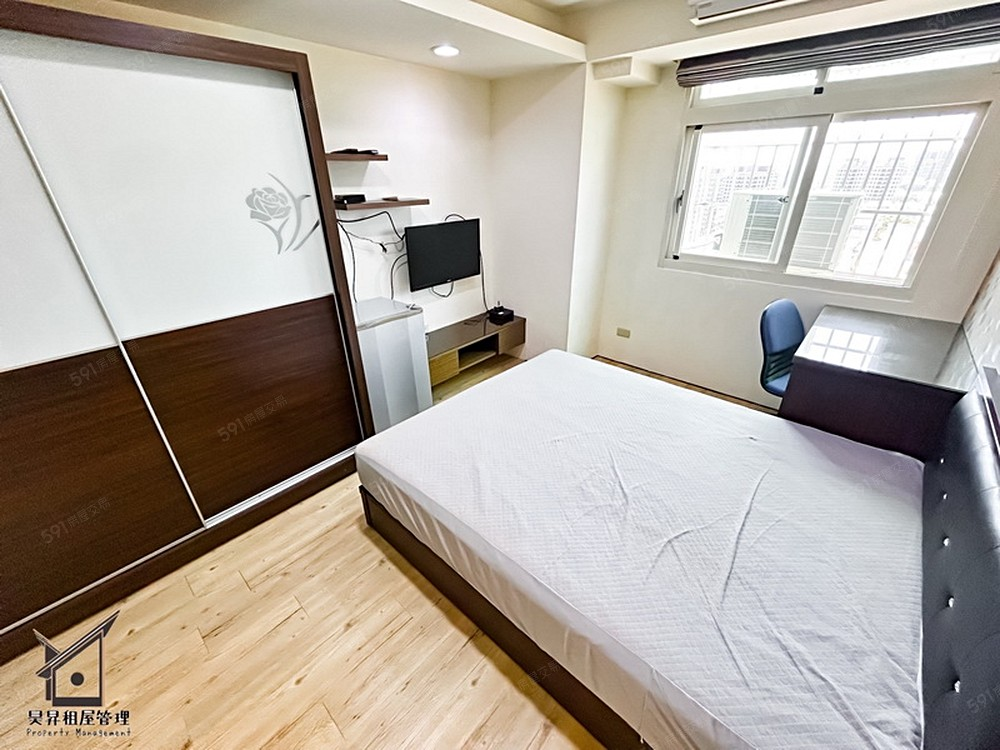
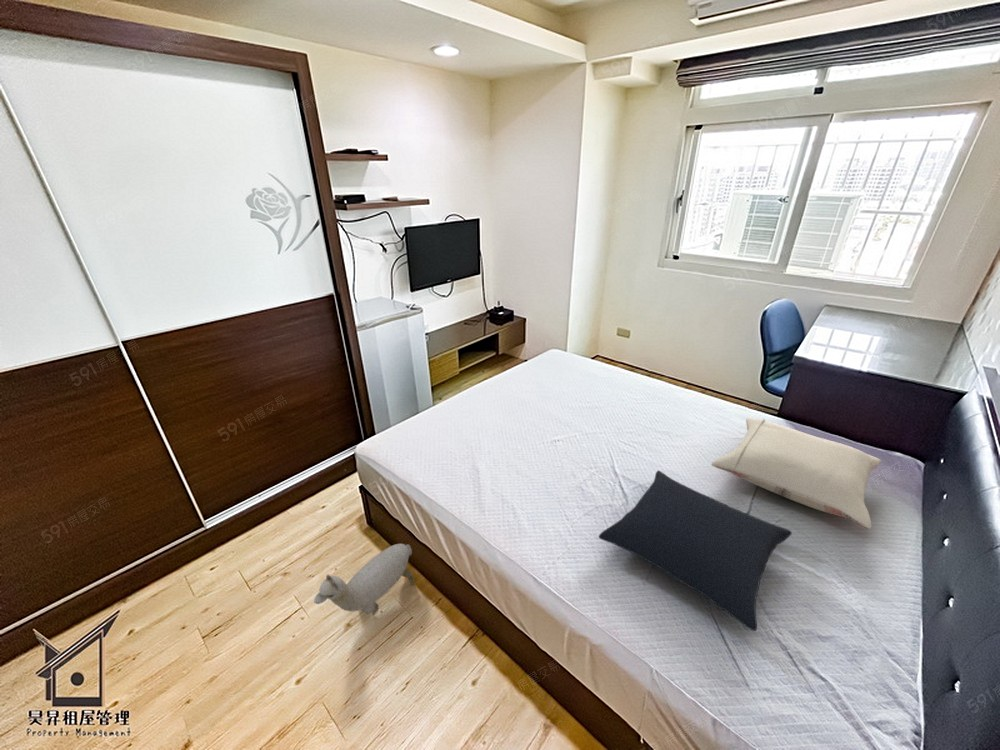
+ pillow (796, 463)
+ pillow (695, 533)
+ plush toy (367, 579)
